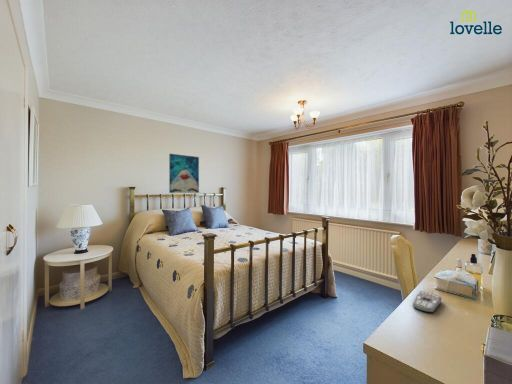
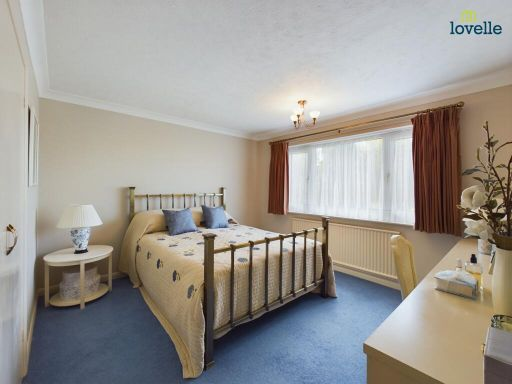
- remote control (426, 301)
- wall art (184, 174)
